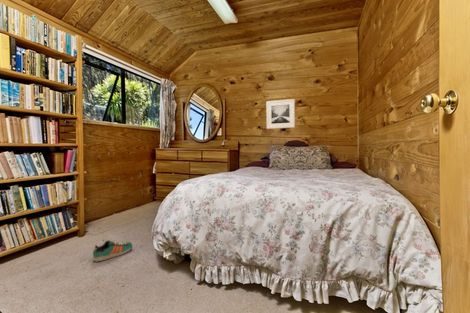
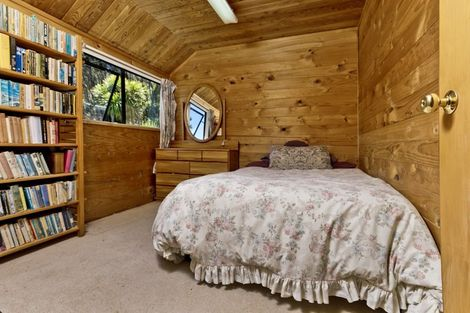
- sneaker (114, 247)
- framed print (280, 114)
